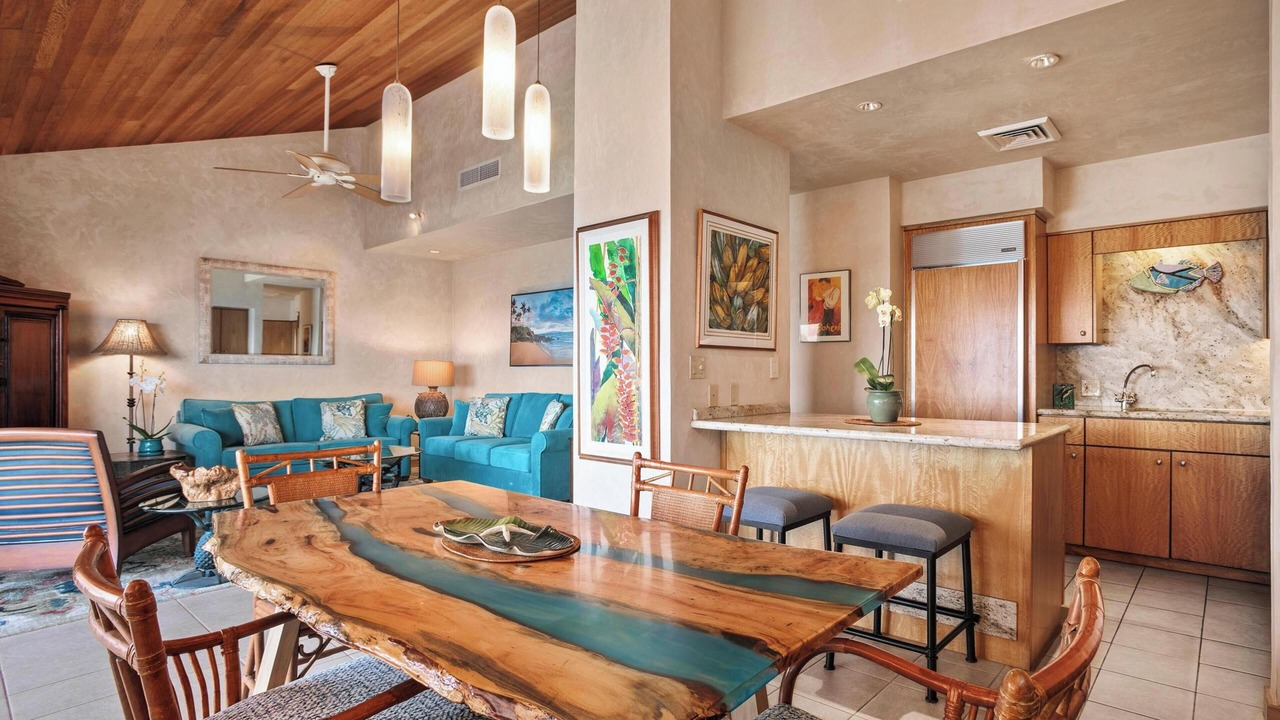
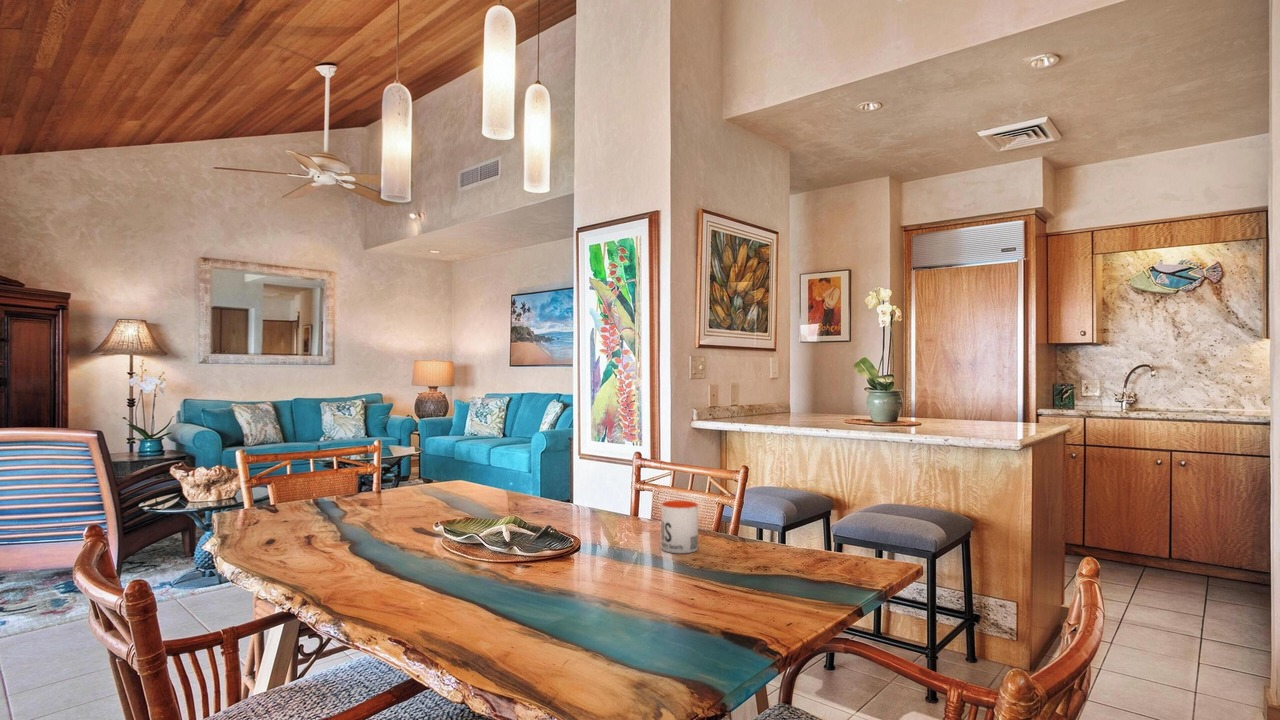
+ mug (683, 524)
